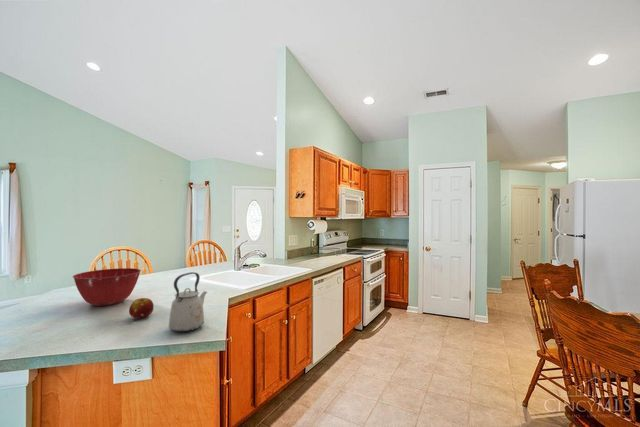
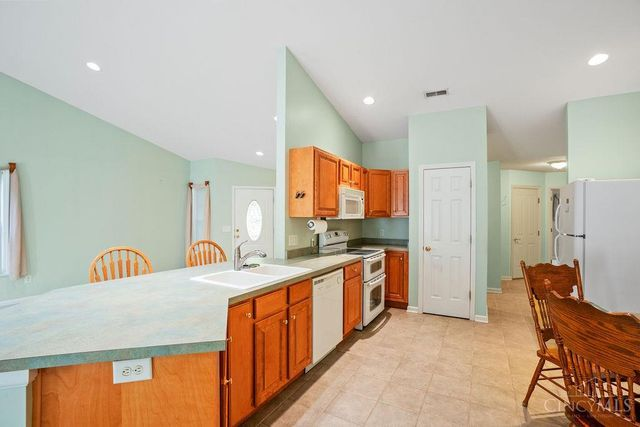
- kettle (191, 299)
- mixing bowl (108, 287)
- fruit (141, 308)
